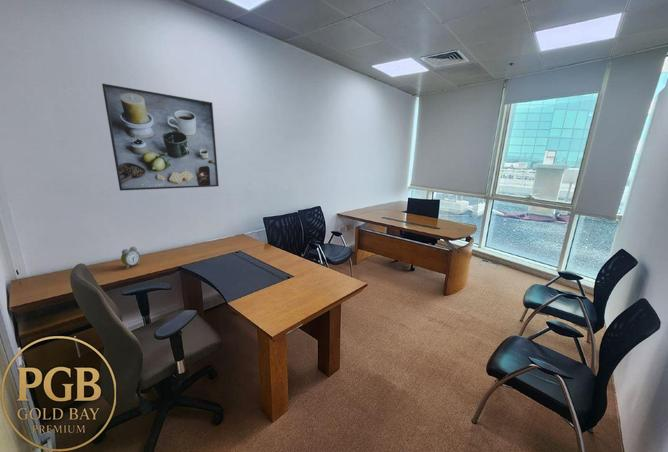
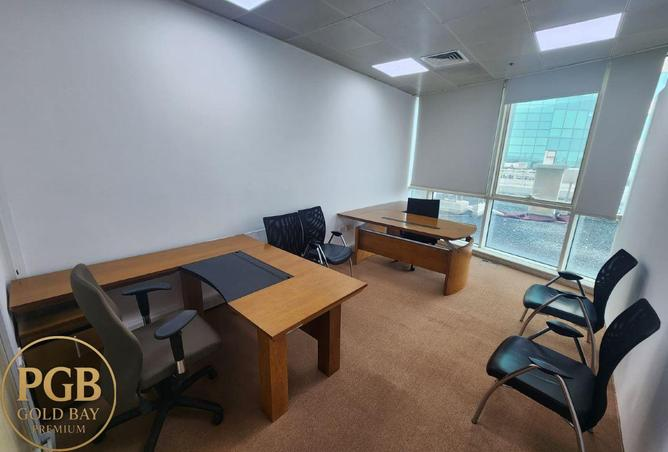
- alarm clock (129, 257)
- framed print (169, 143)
